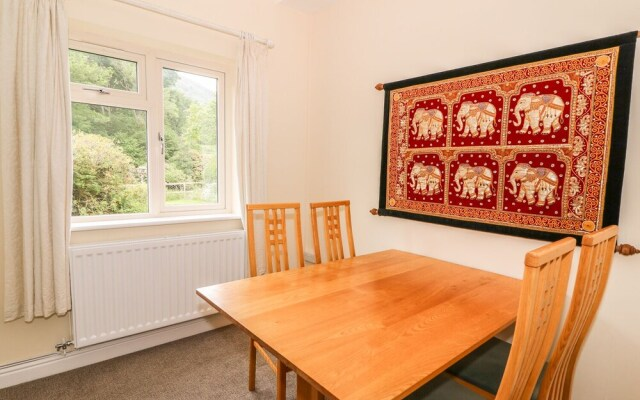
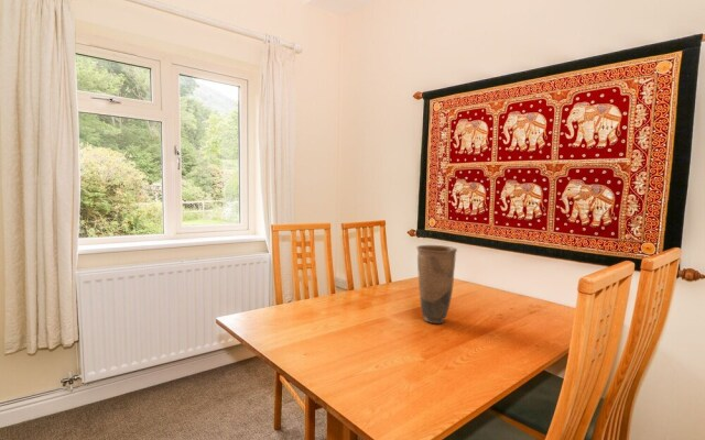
+ vase (434, 284)
